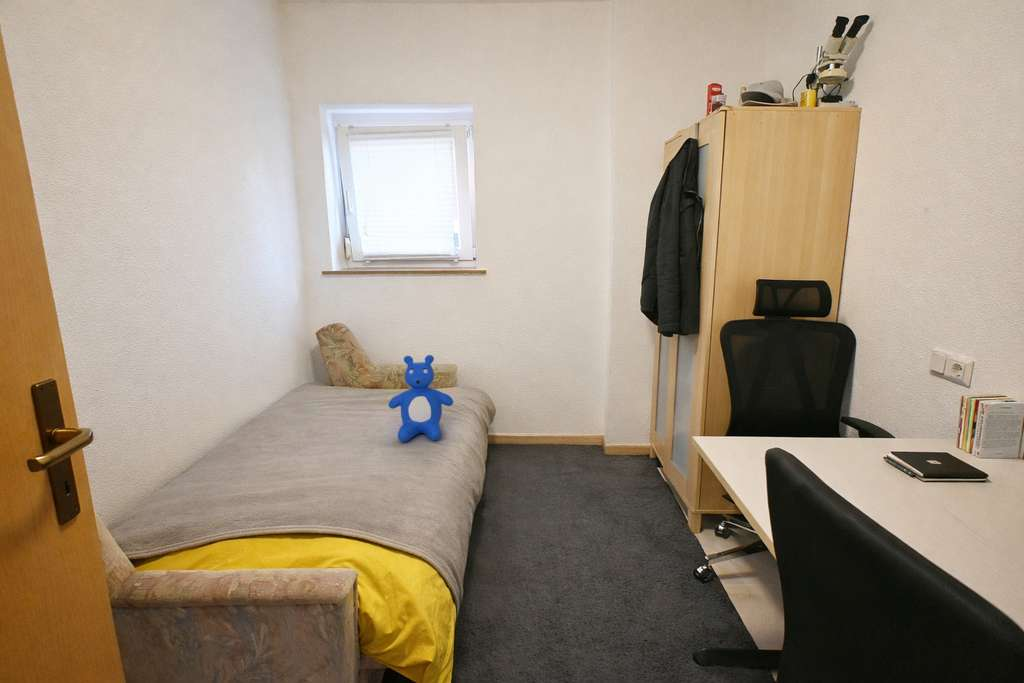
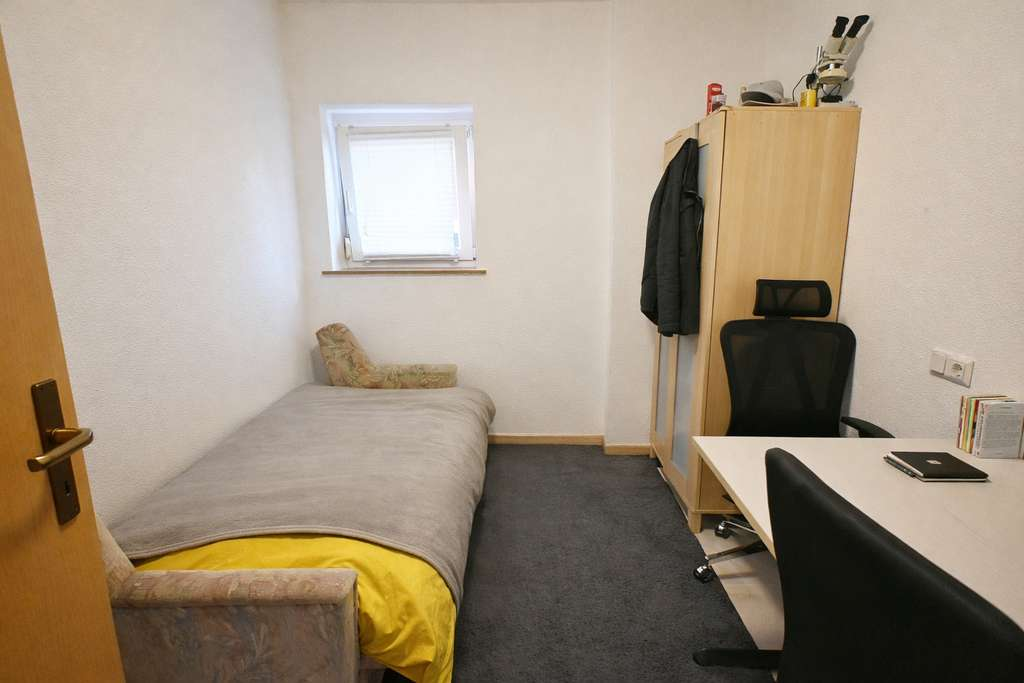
- teddy bear (419, 396)
